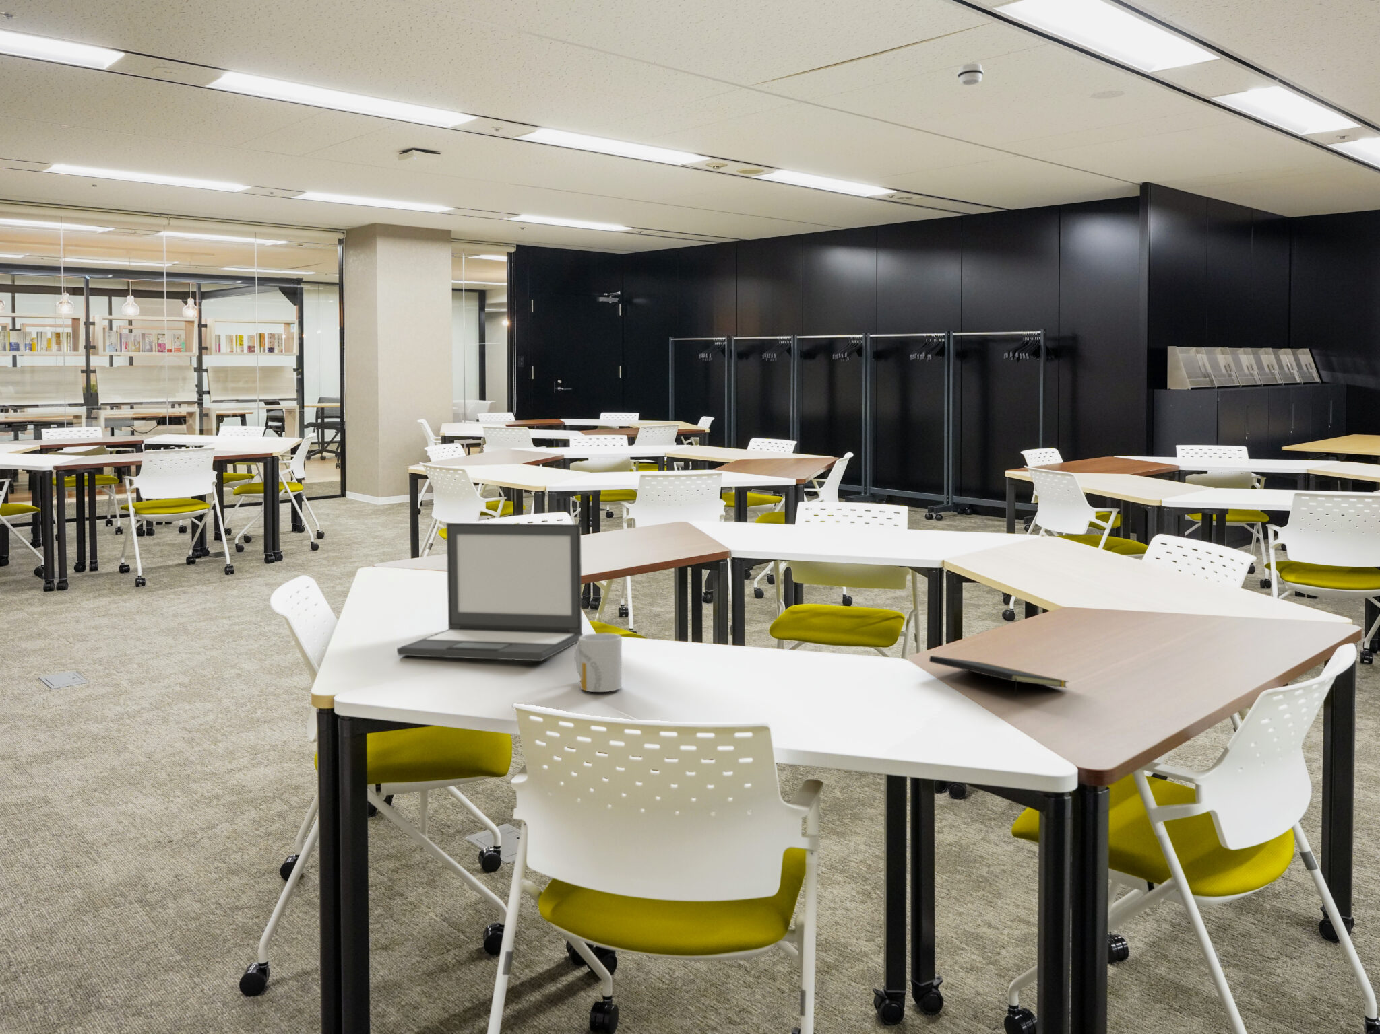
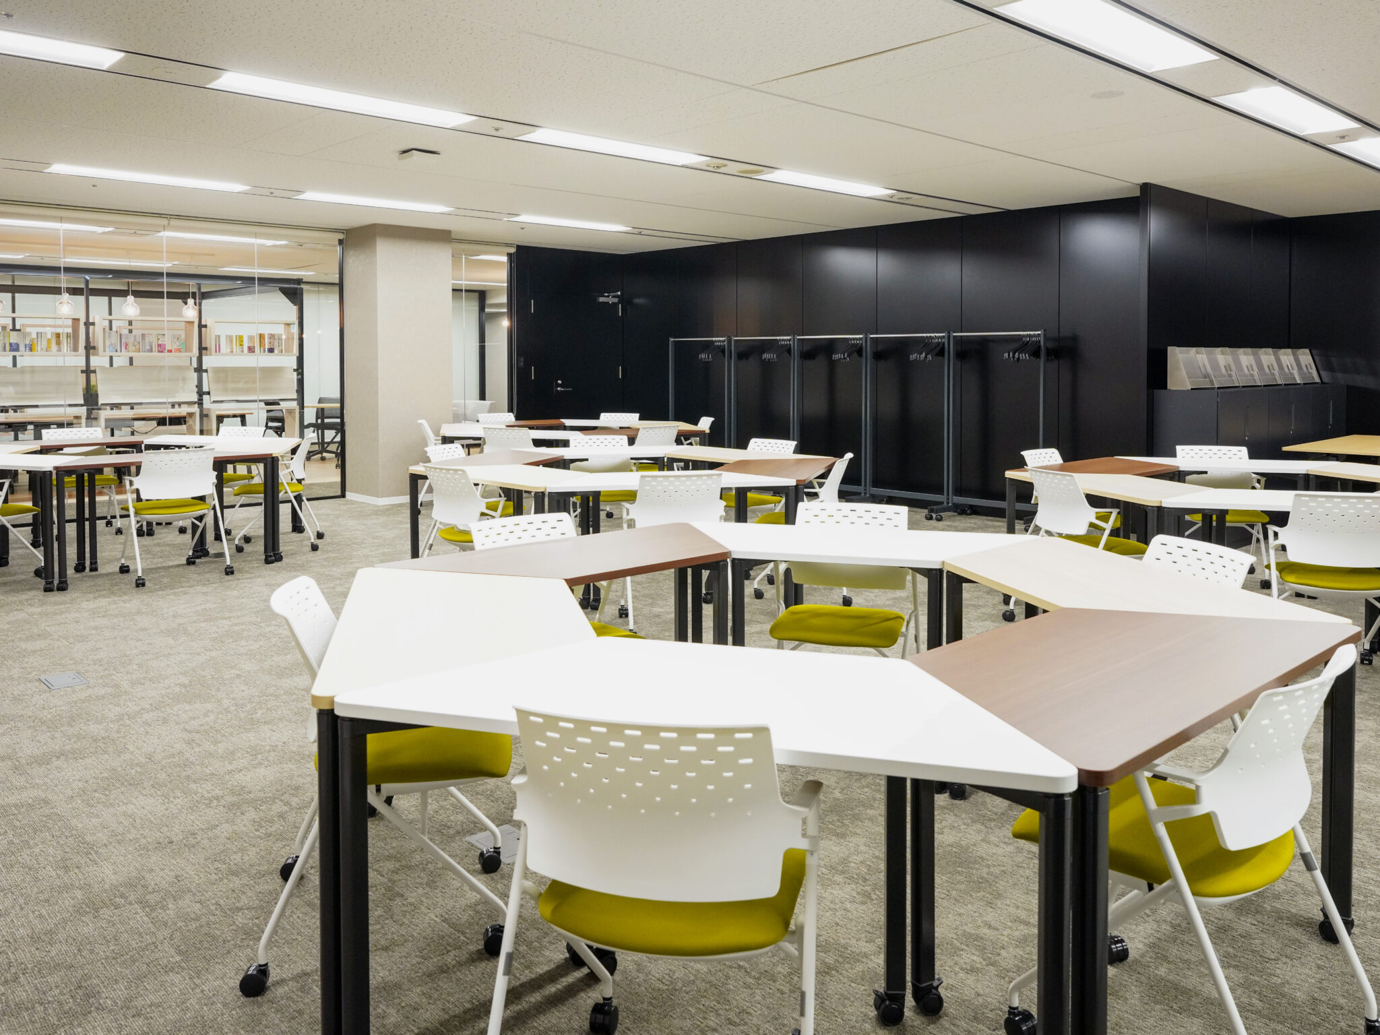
- laptop (492, 587)
- smoke detector (970, 74)
- mug (593, 661)
- notepad (996, 671)
